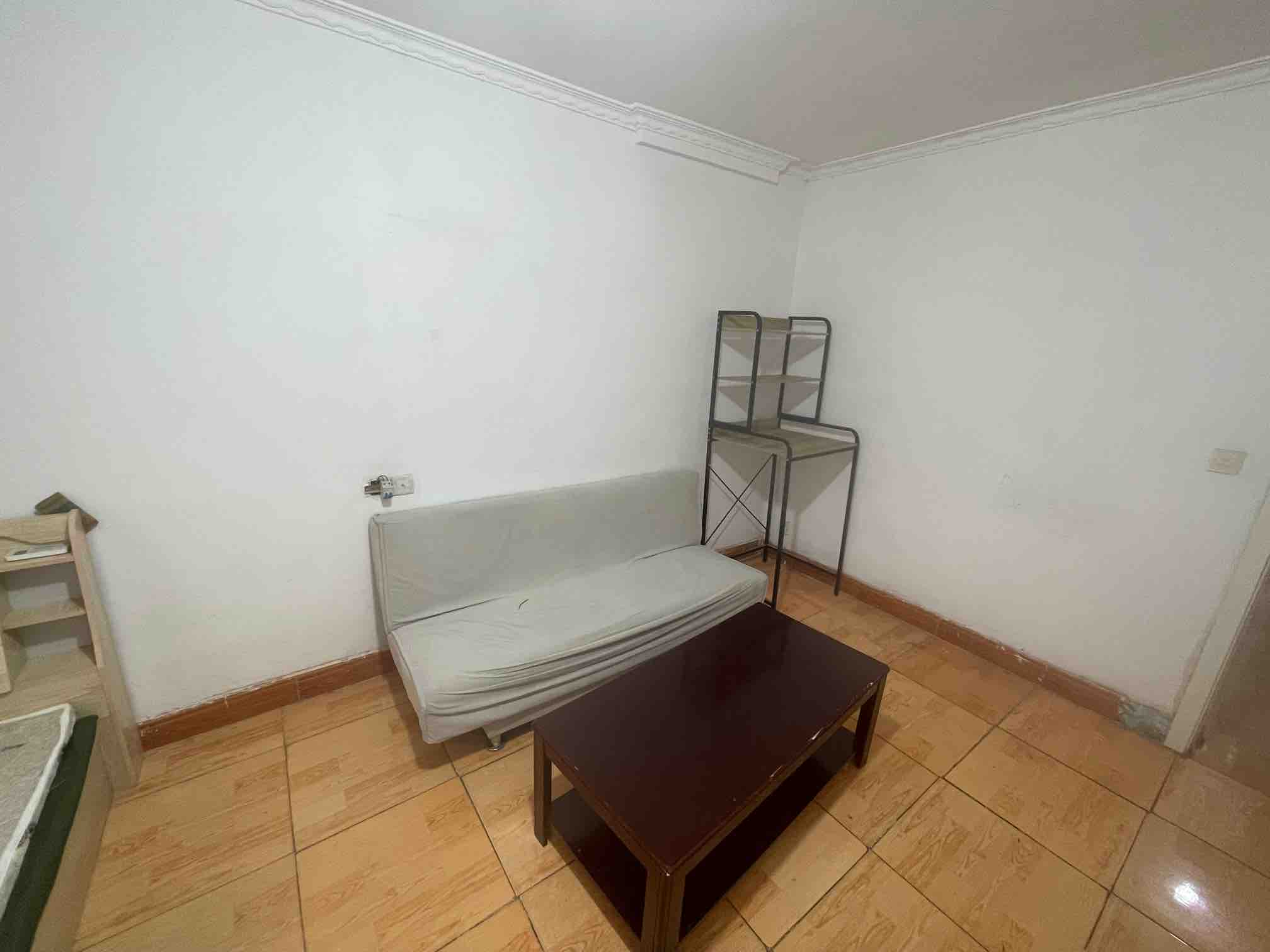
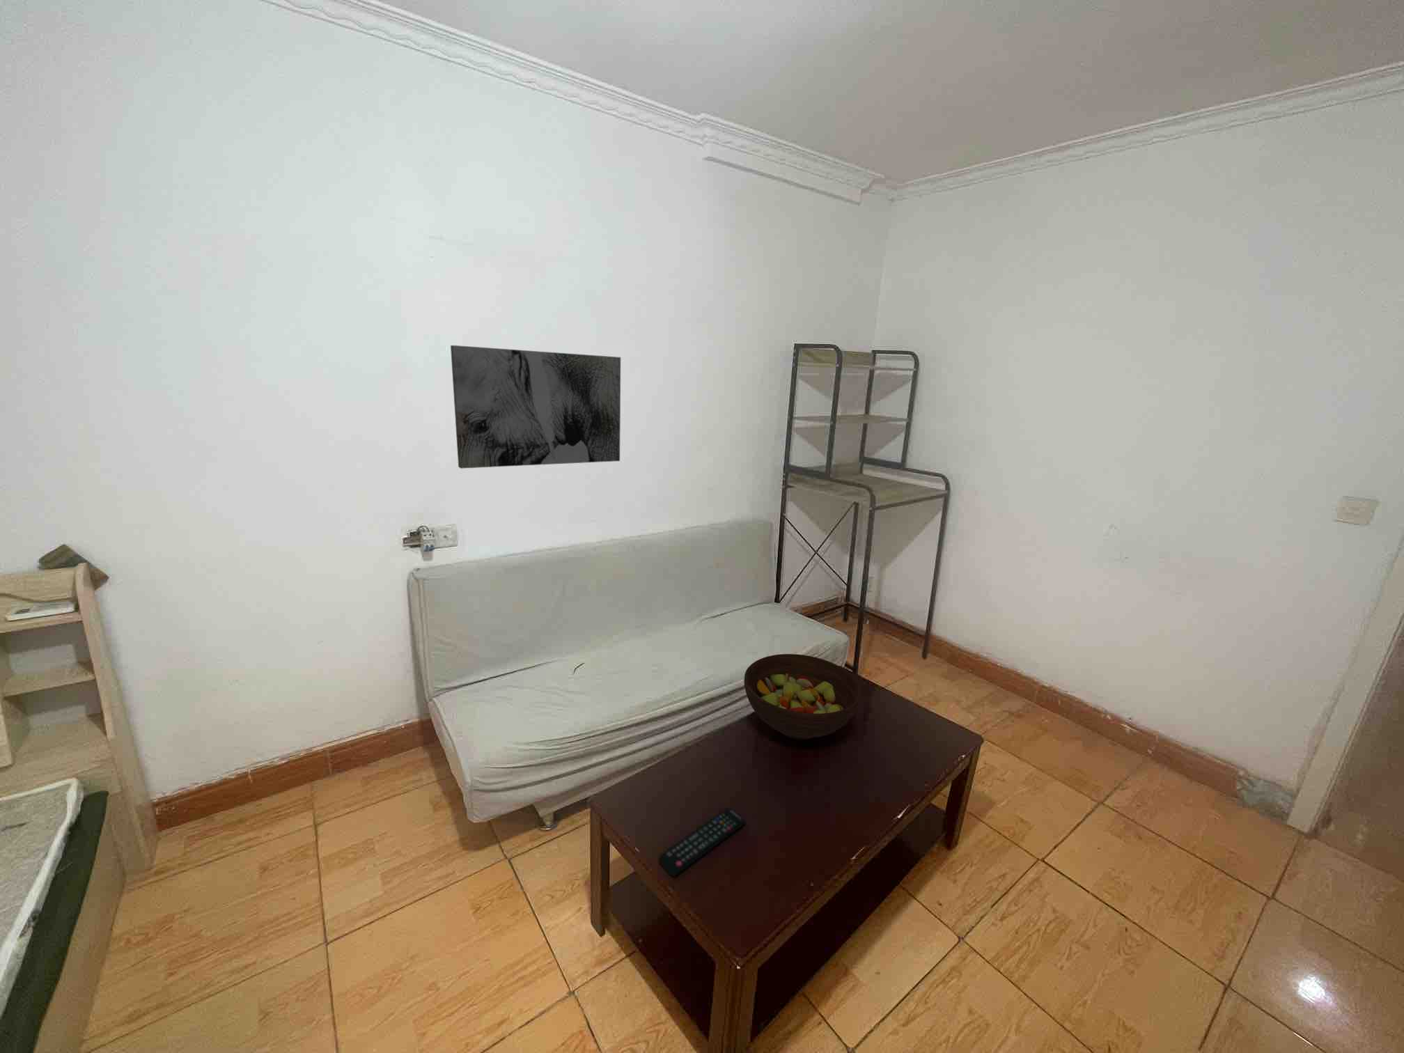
+ wall art (543, 409)
+ fruit bowl (799, 705)
+ remote control (704, 840)
